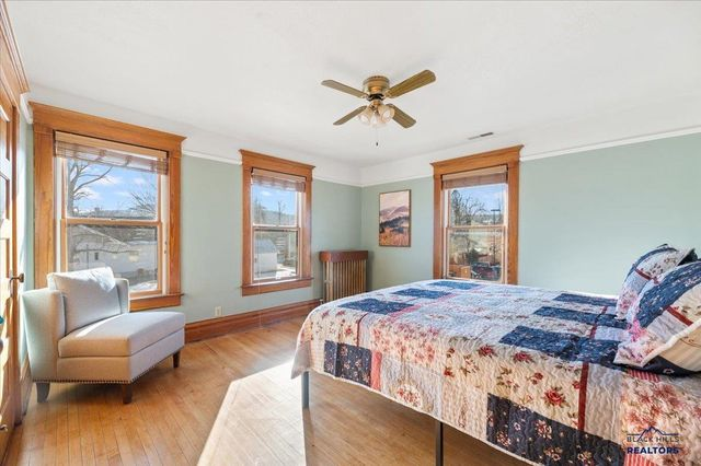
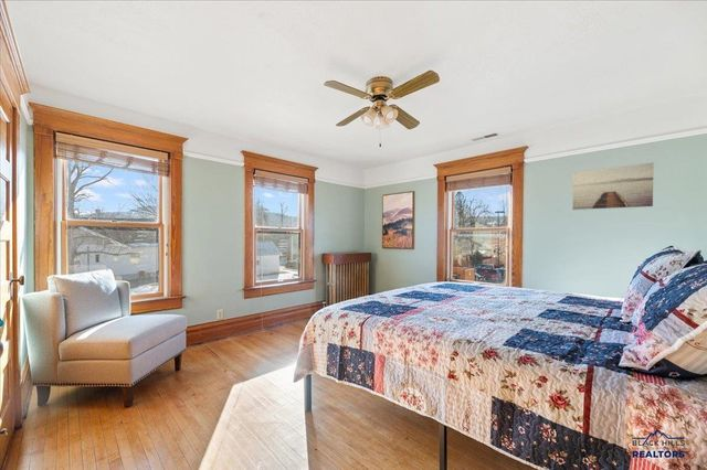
+ wall art (610, 188)
